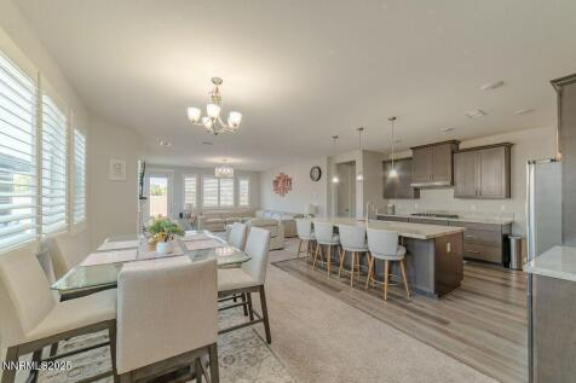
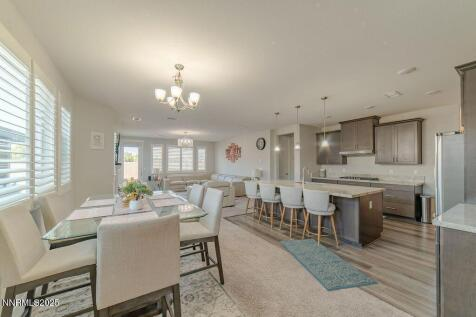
+ rug (318, 258)
